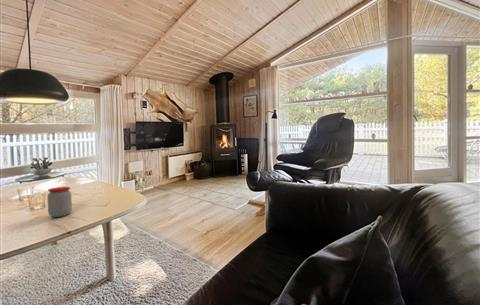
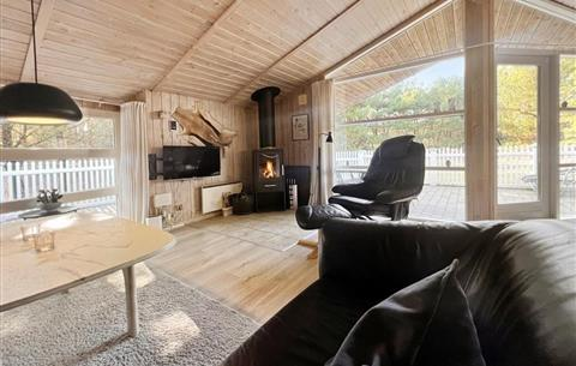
- jar (59, 201)
